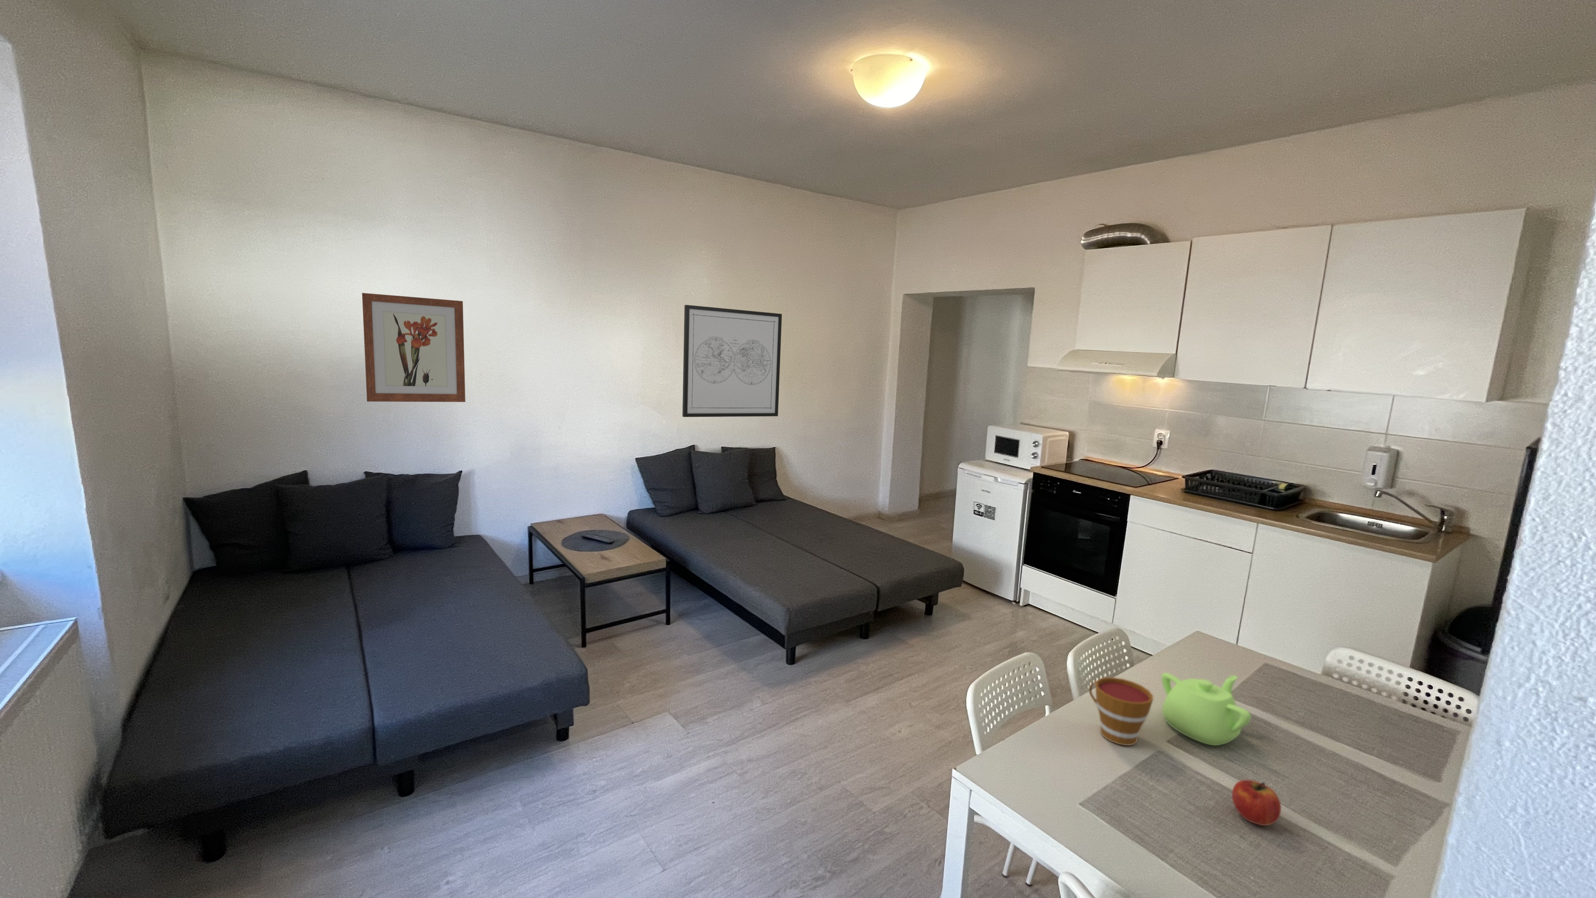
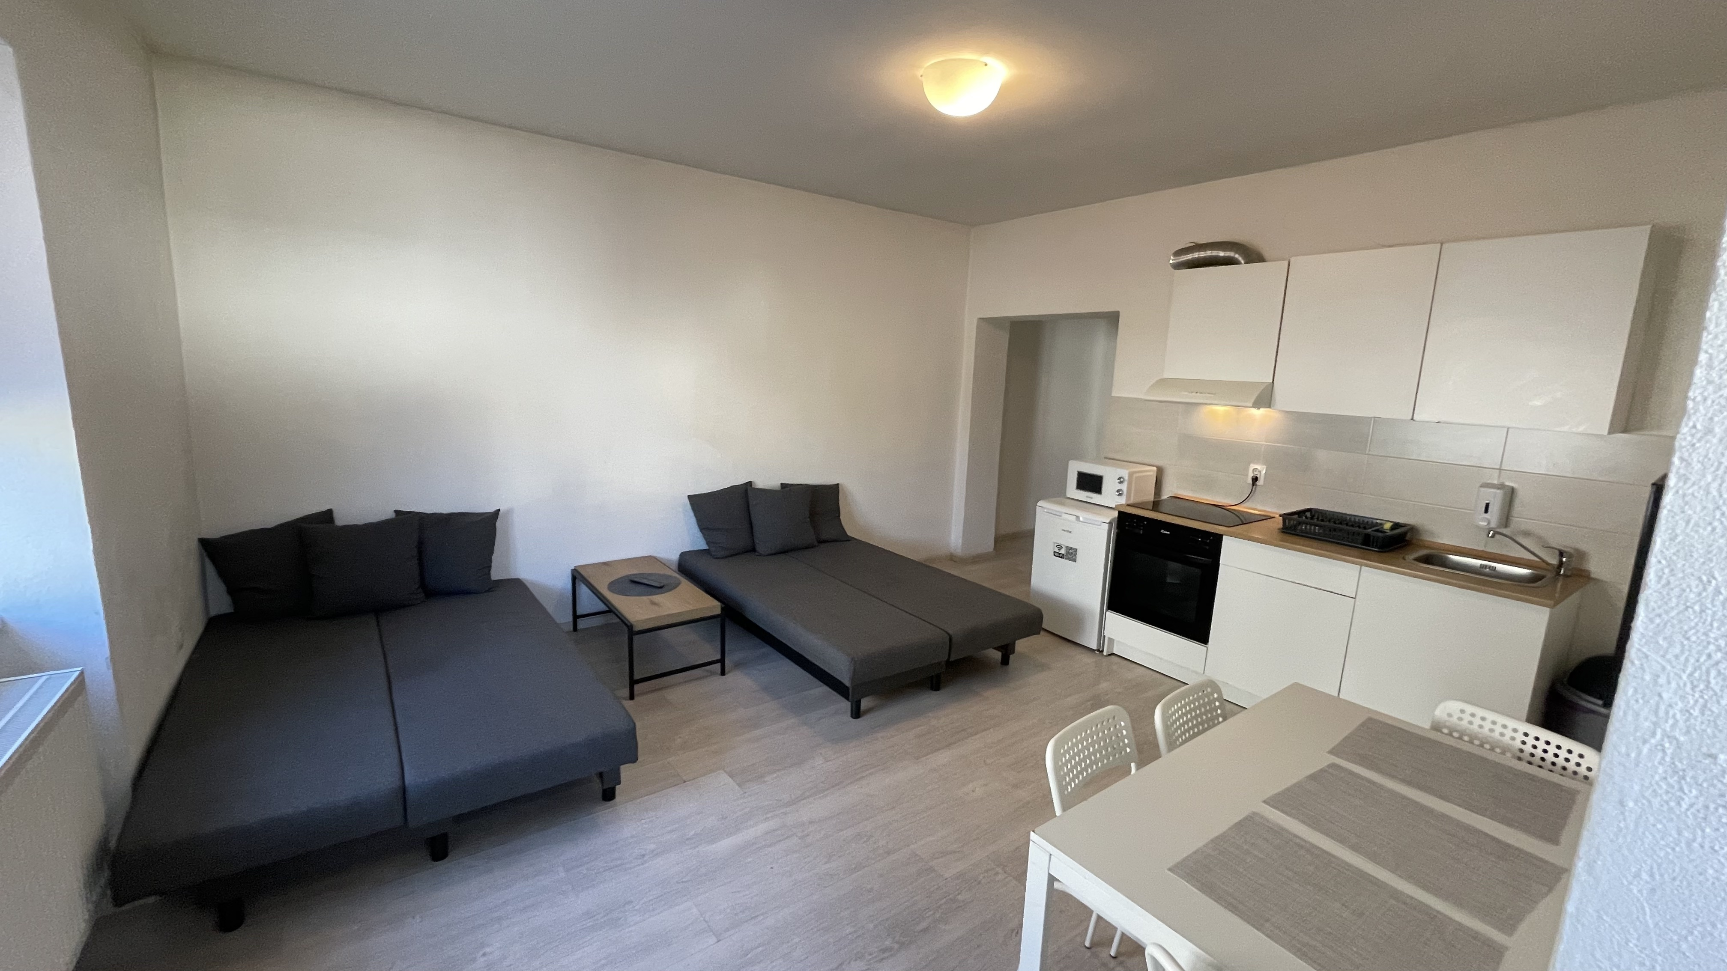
- fruit (1256, 800)
- cup (1116, 711)
- wall art (733, 364)
- teapot (1208, 703)
- wall art (415, 350)
